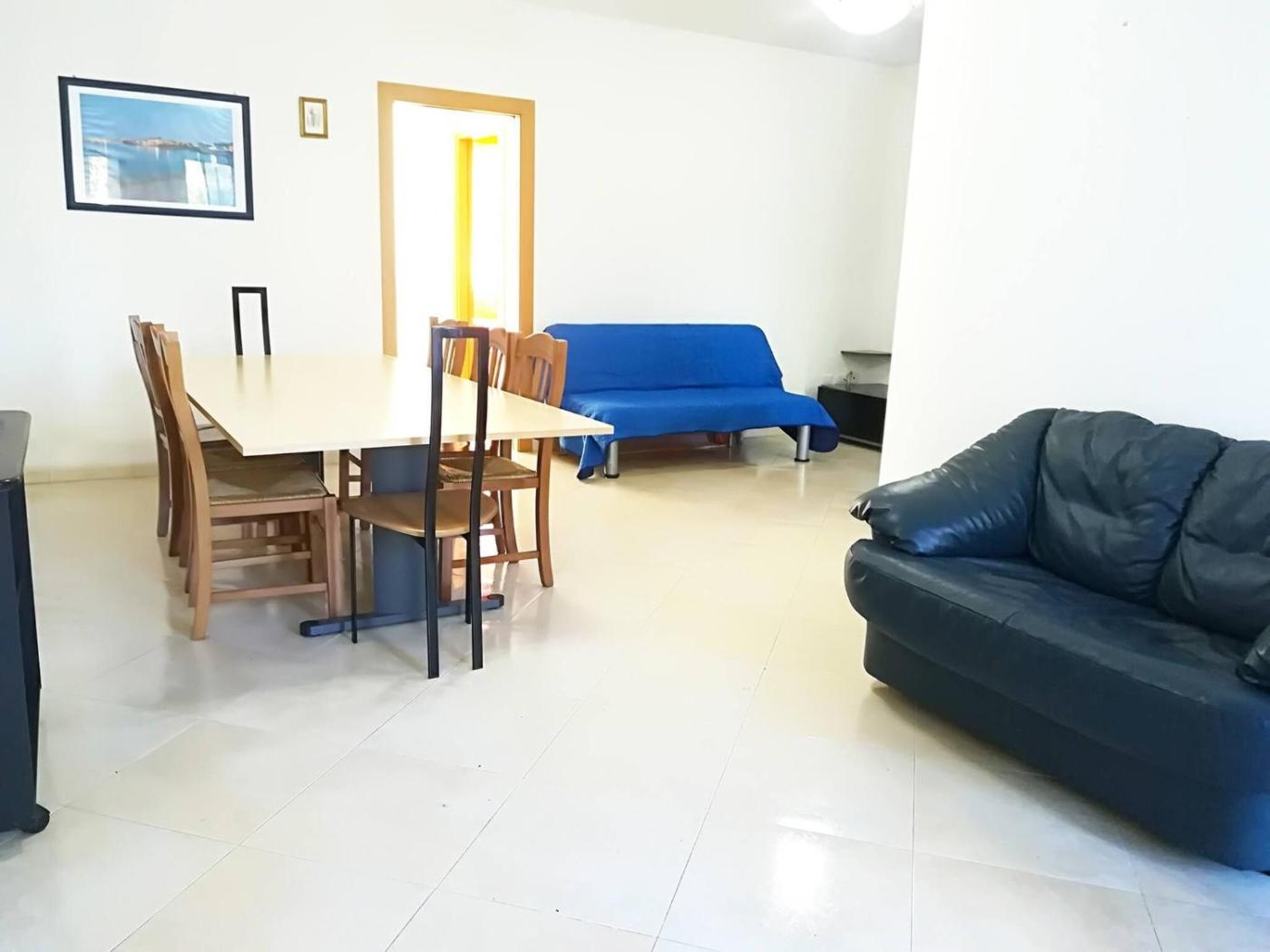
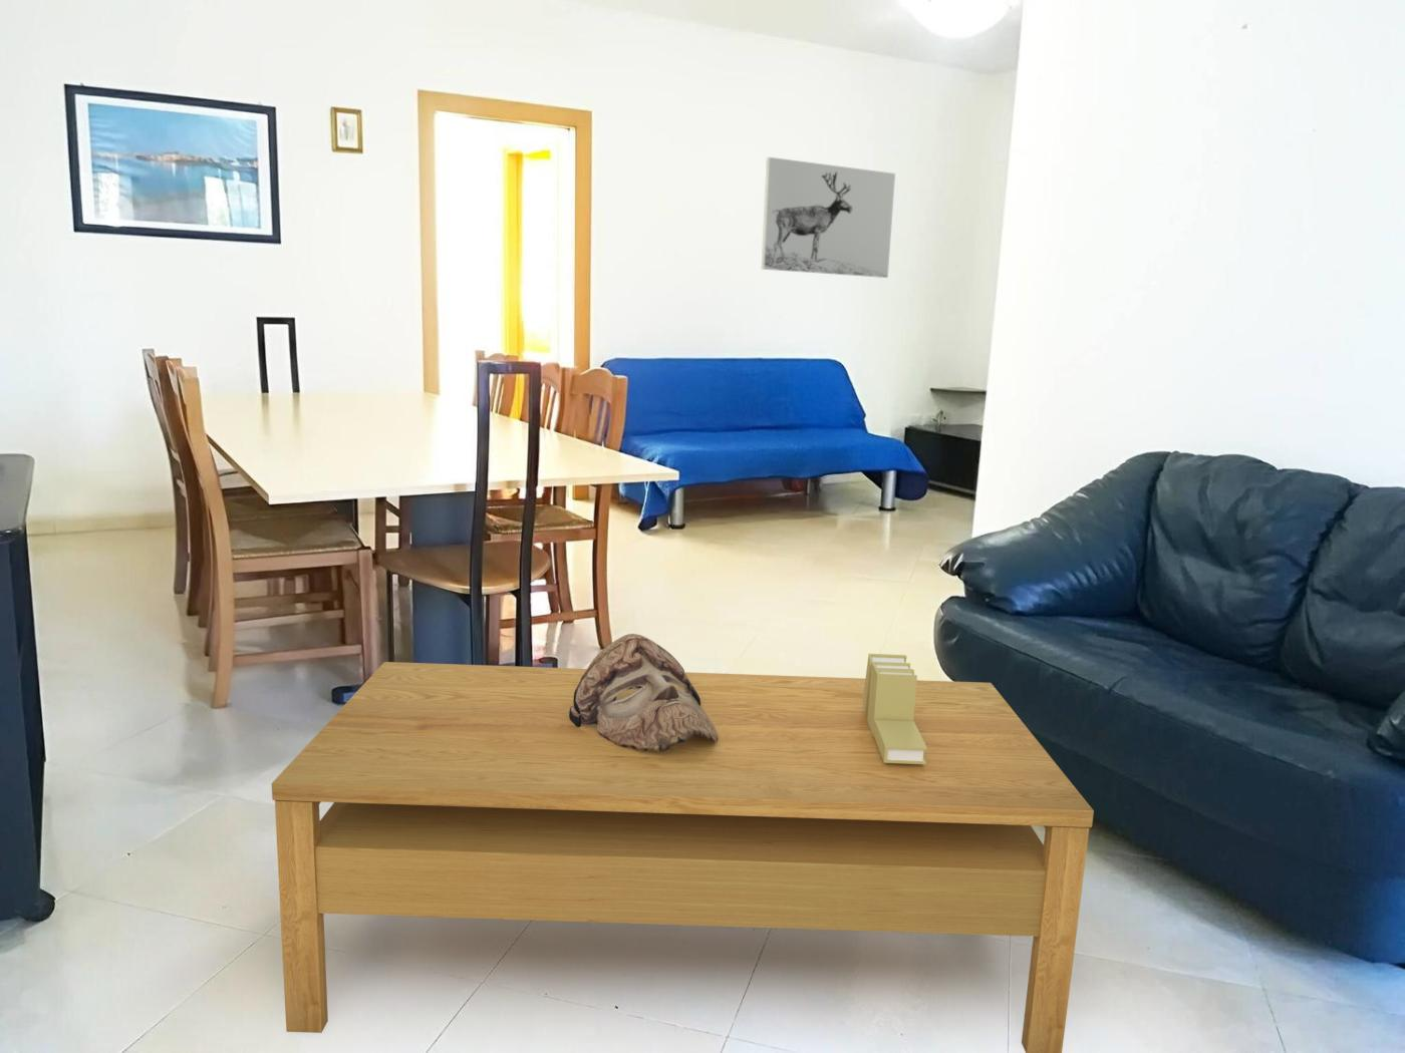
+ books (893, 702)
+ coffee table (683, 835)
+ animal skull (654, 690)
+ wall art (829, 220)
